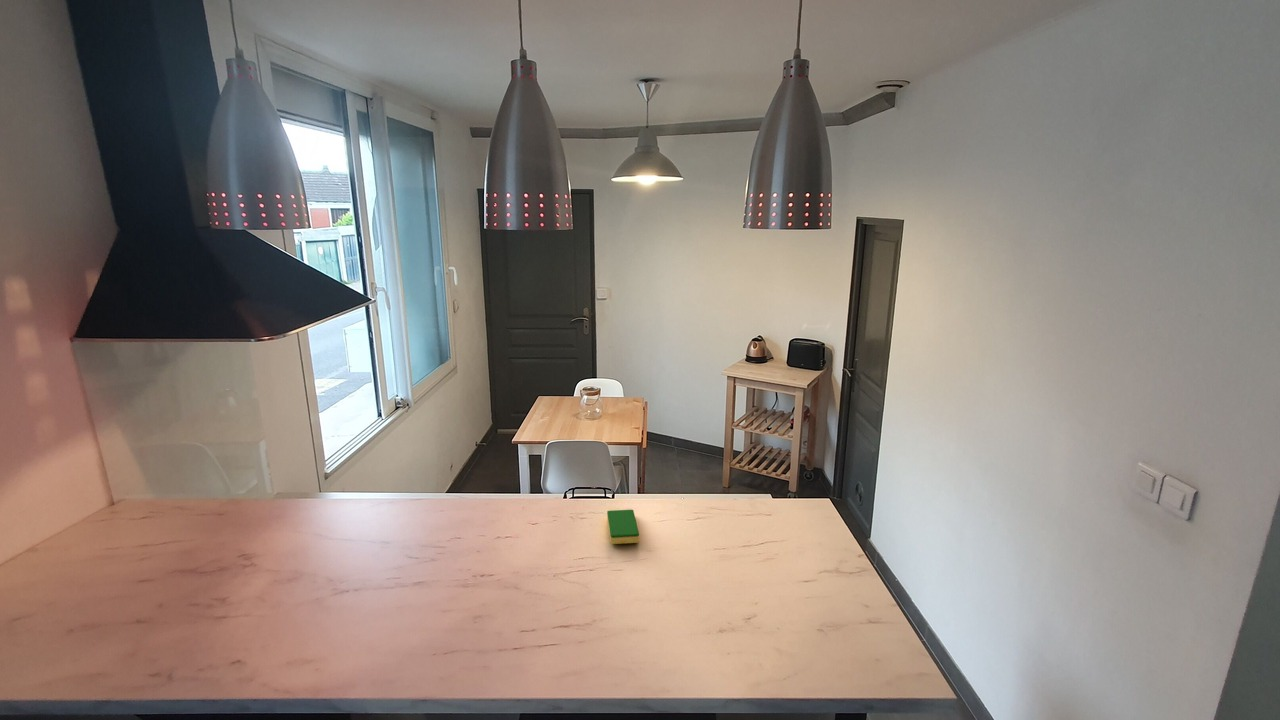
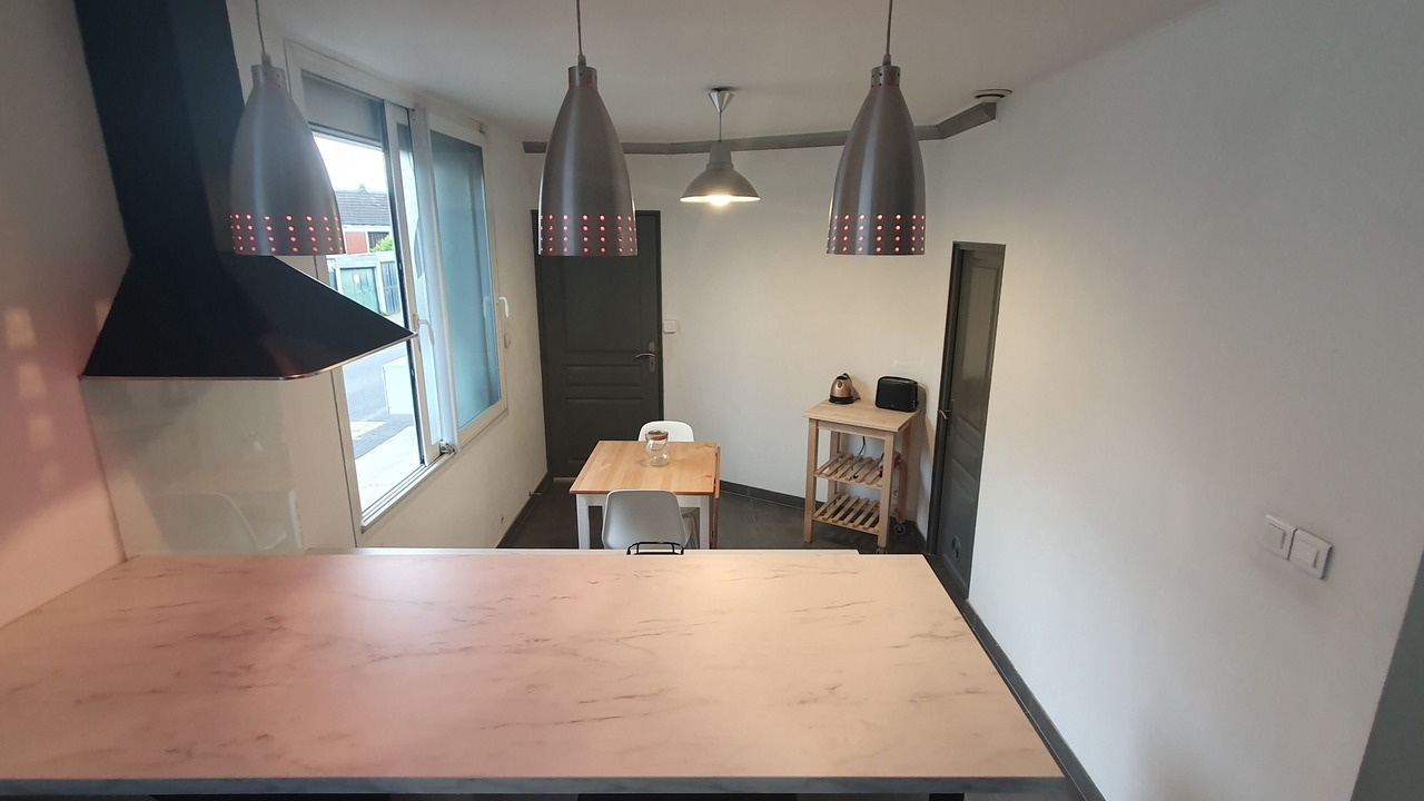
- dish sponge (622, 526)
